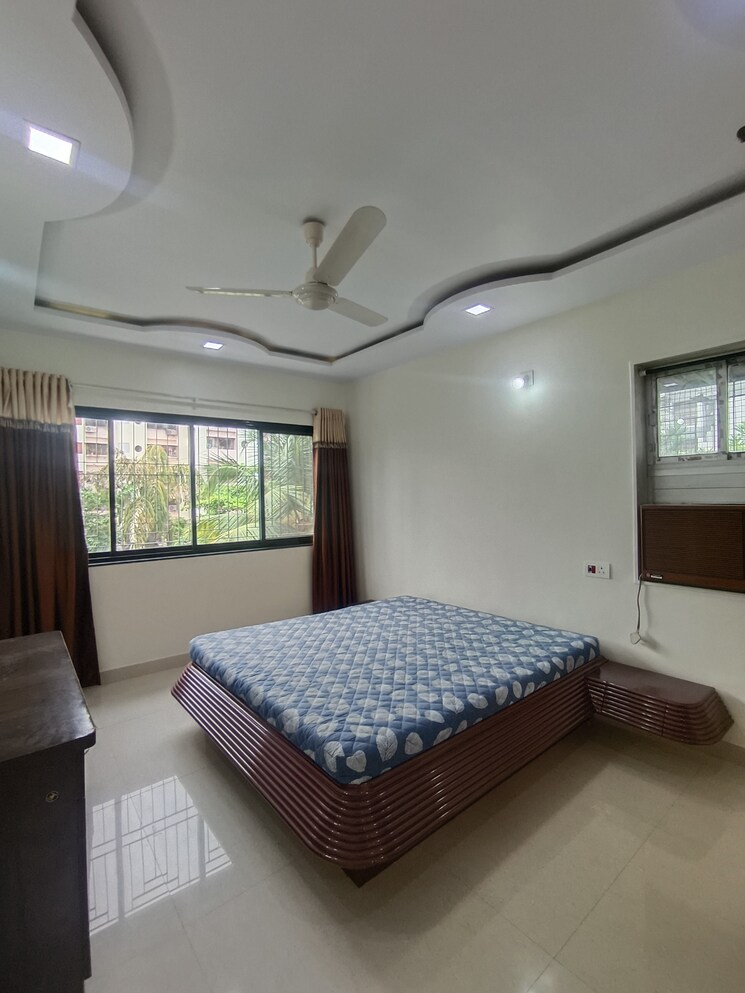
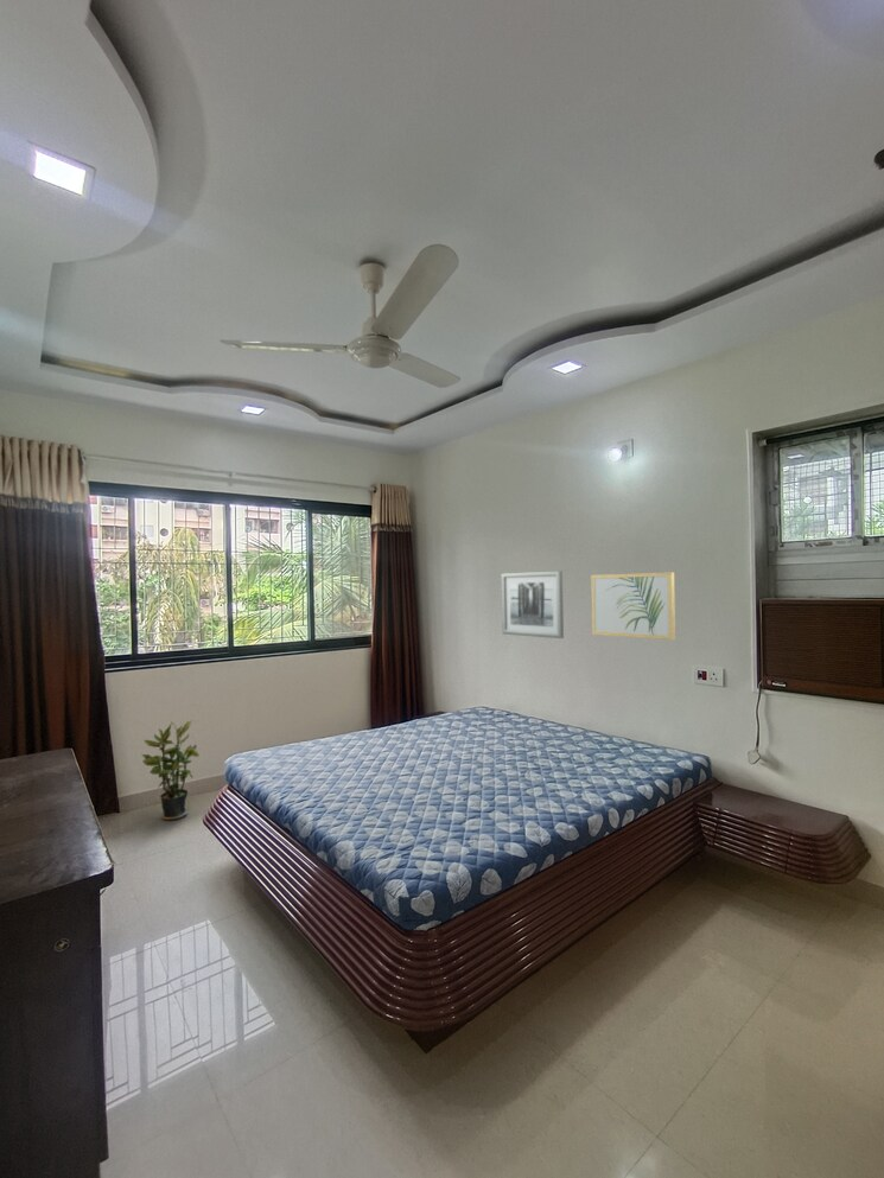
+ potted plant (170, 769)
+ wall art (530, 604)
+ wall art (630, 605)
